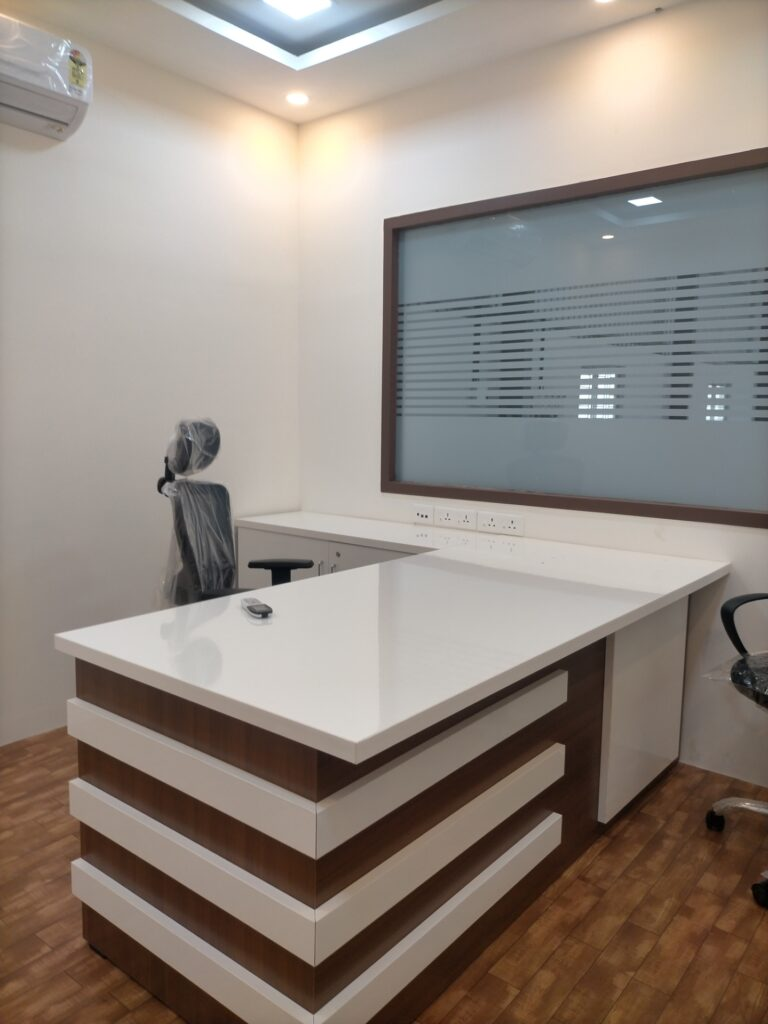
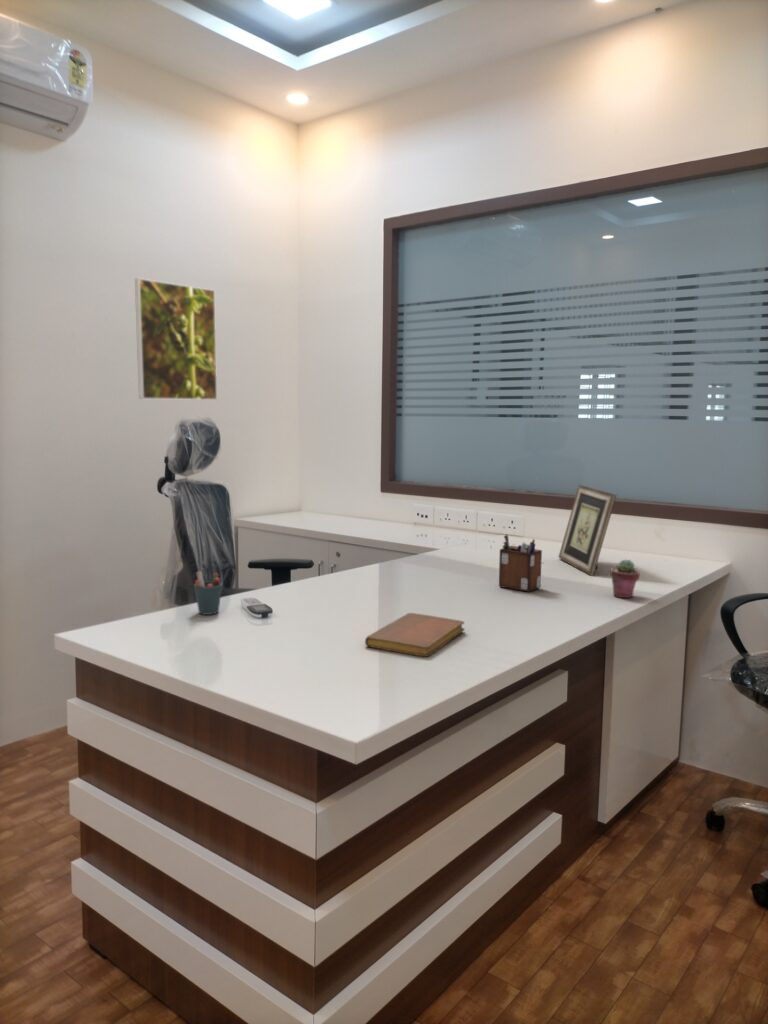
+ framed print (178, 342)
+ picture frame (586, 528)
+ potted succulent (624, 577)
+ pen holder (207, 590)
+ notebook (416, 633)
+ desk organizer (520, 561)
